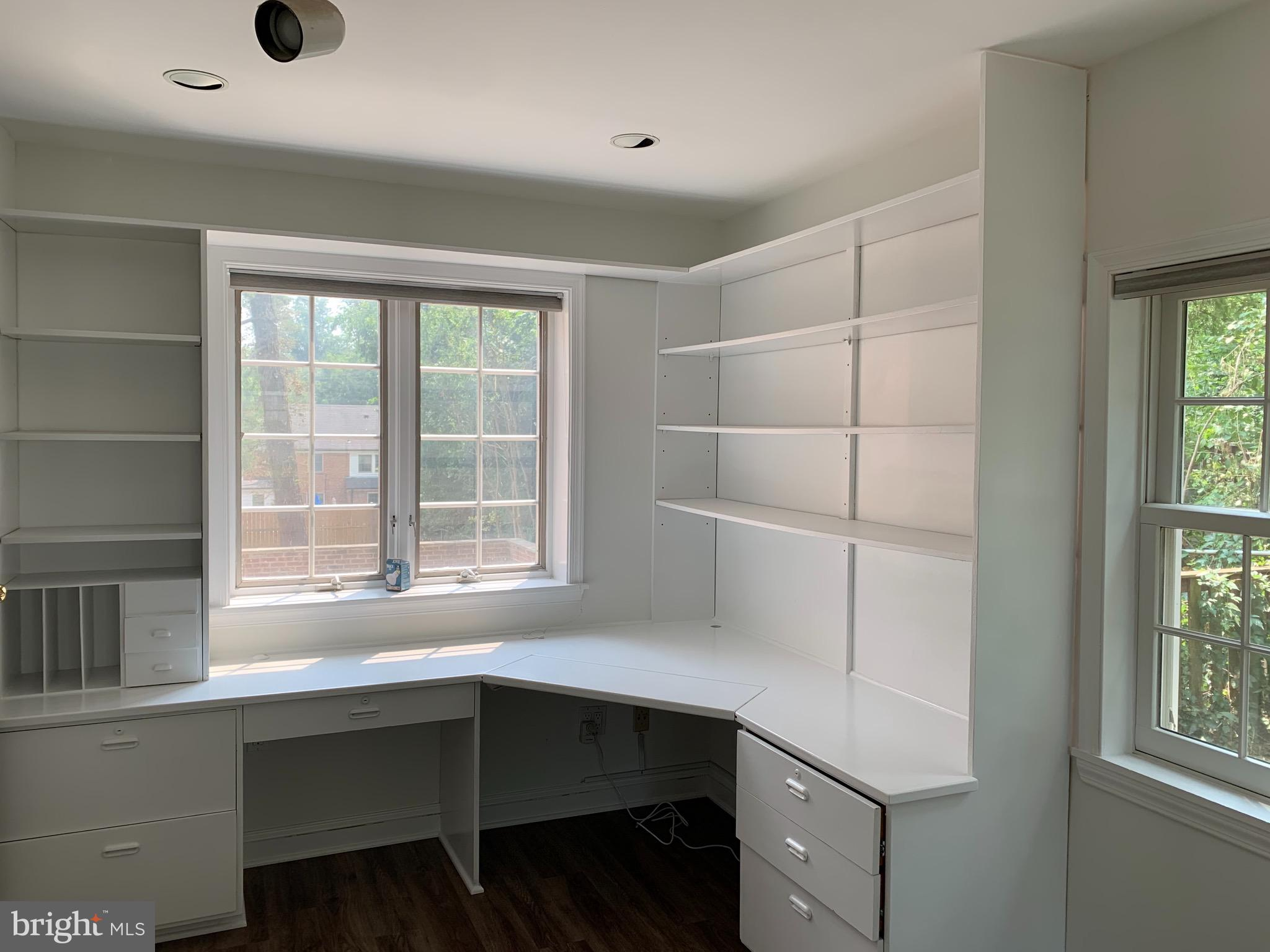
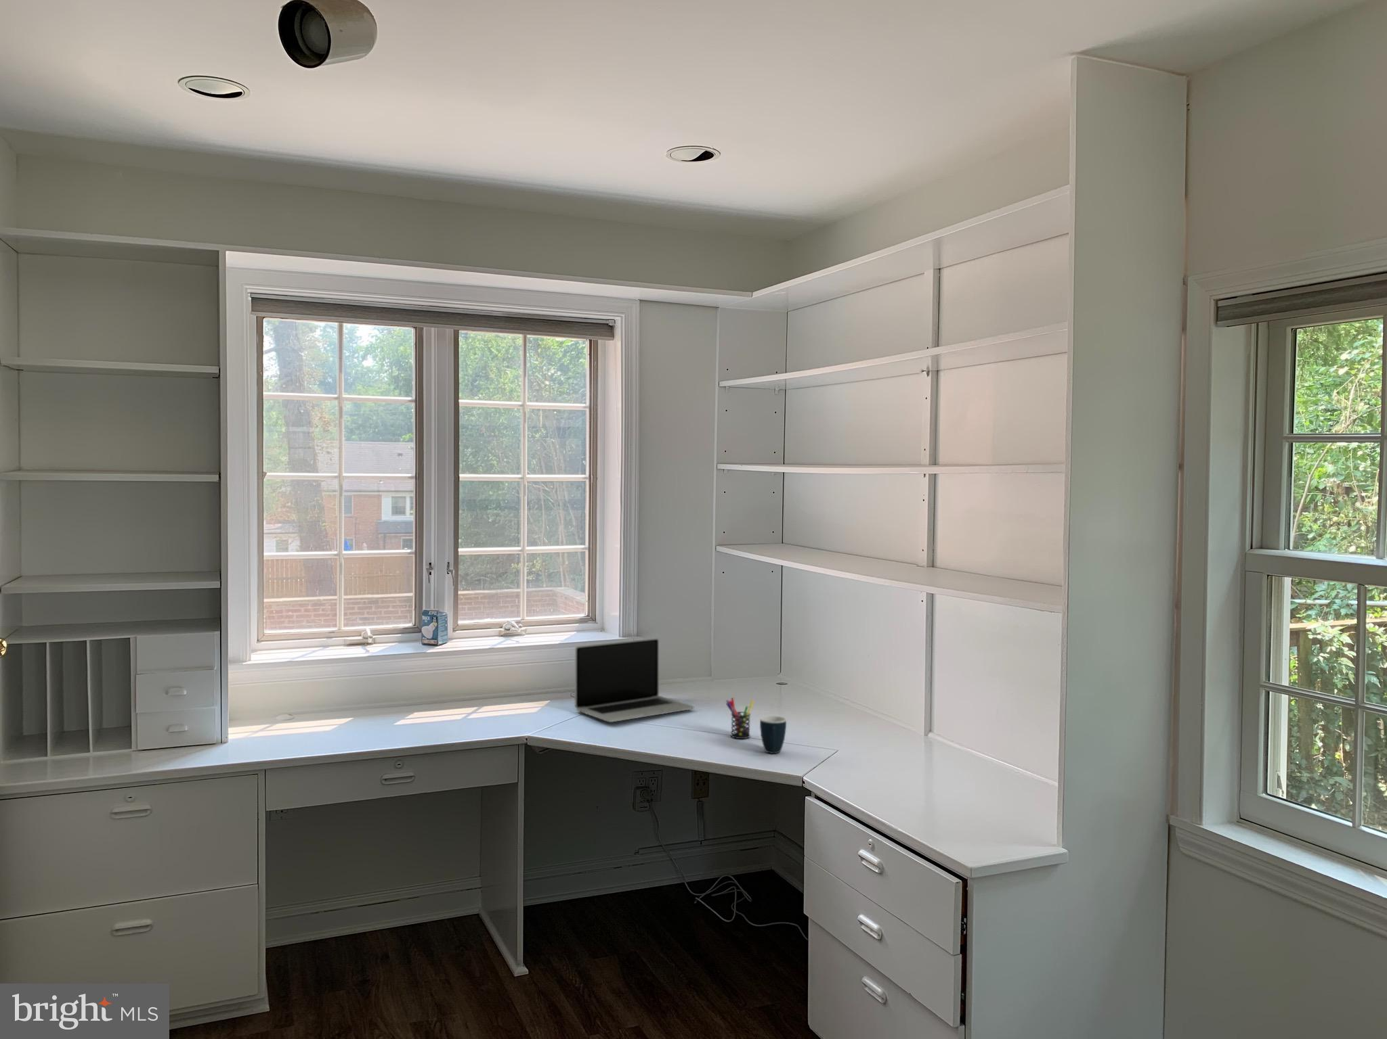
+ pen holder (740, 717)
+ mug (773, 737)
+ laptop (635, 679)
